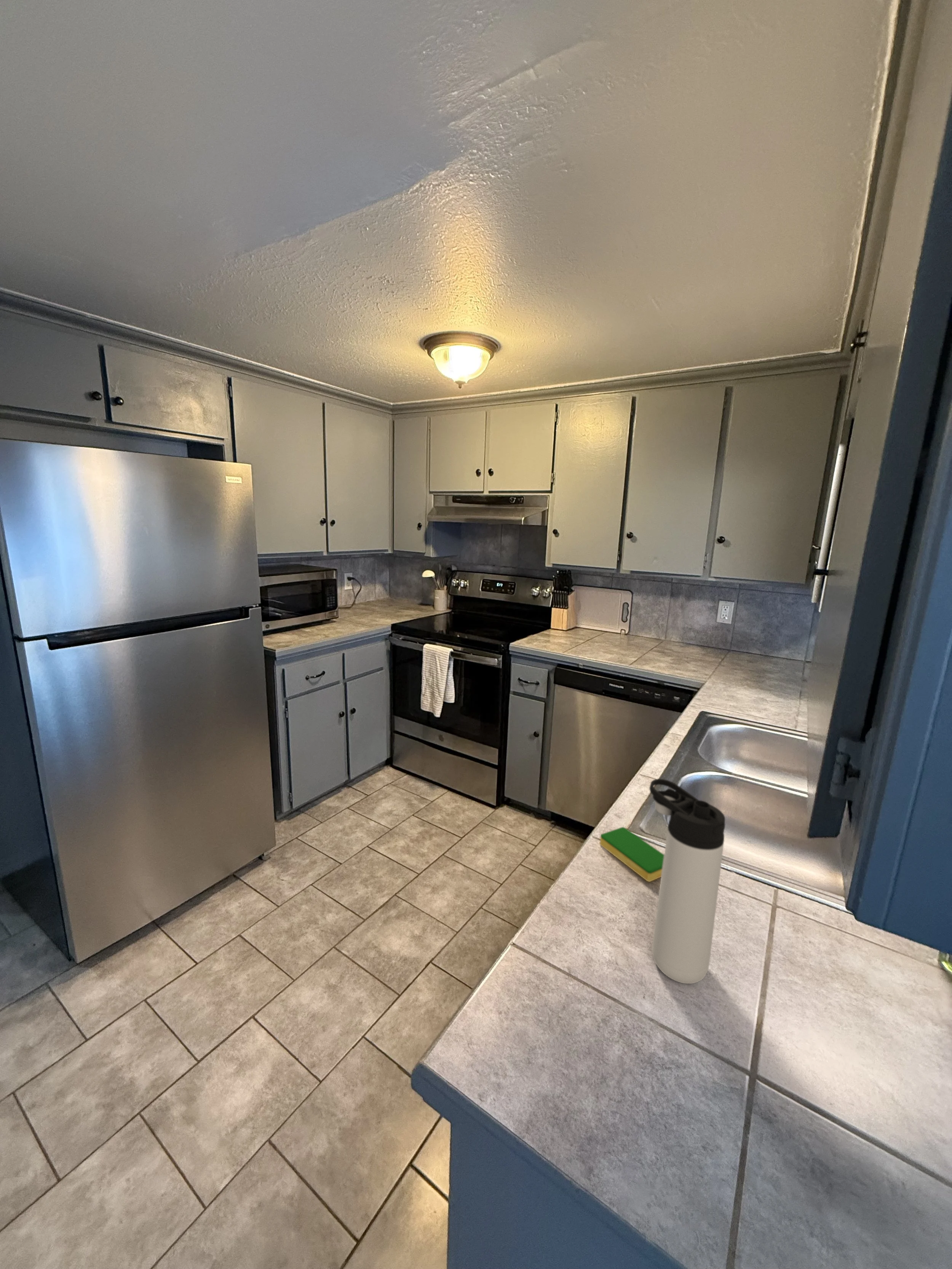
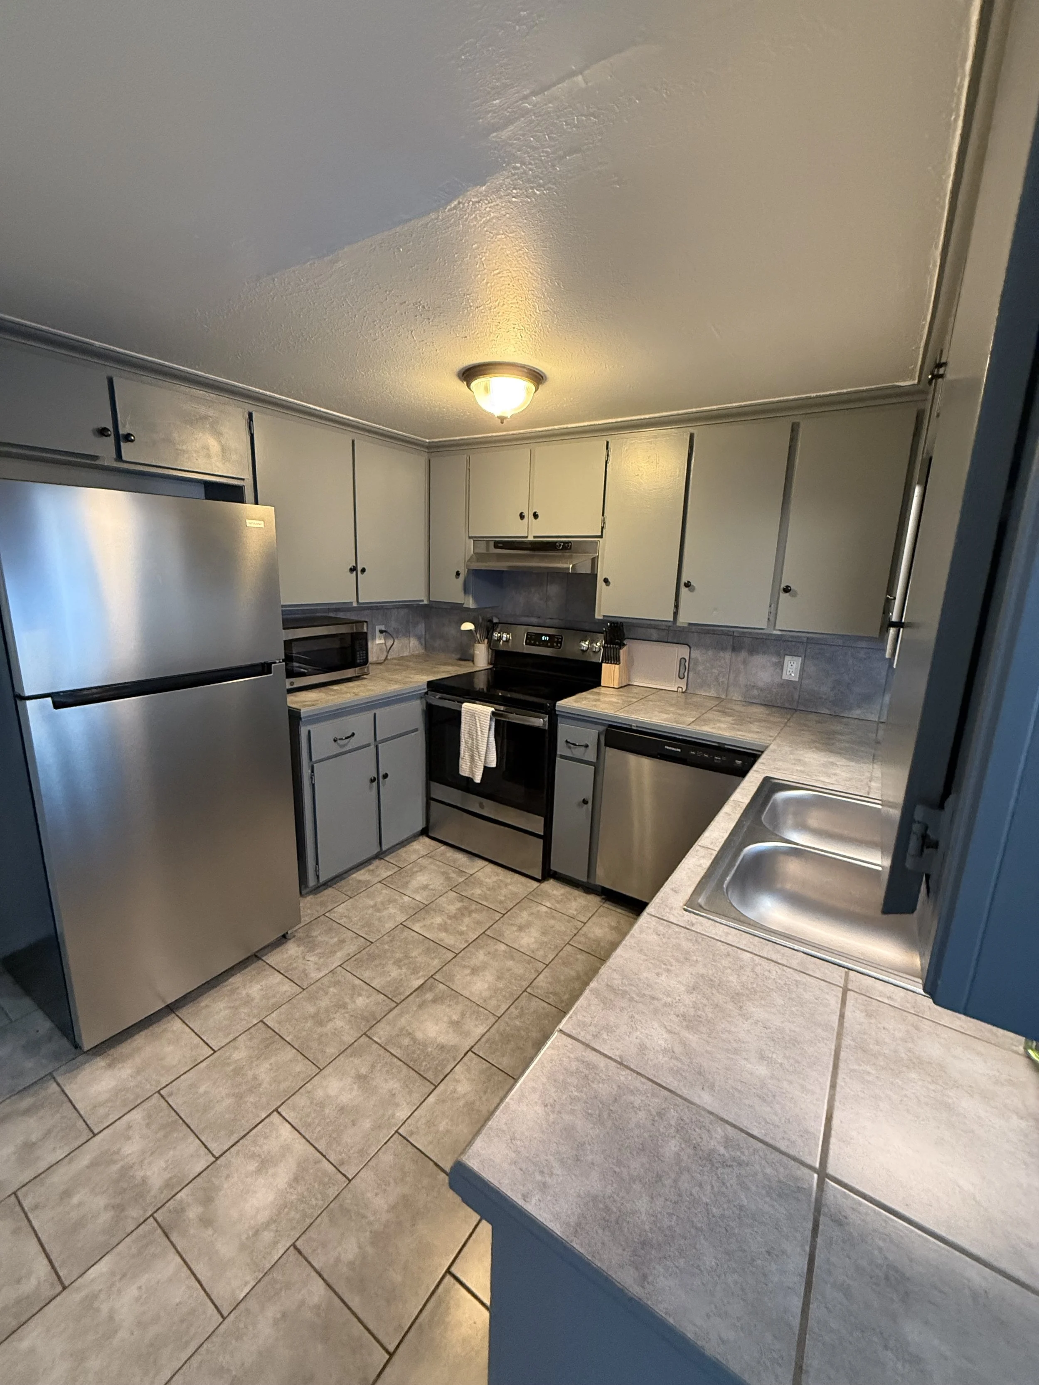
- thermos bottle (677, 878)
- dish sponge (635, 852)
